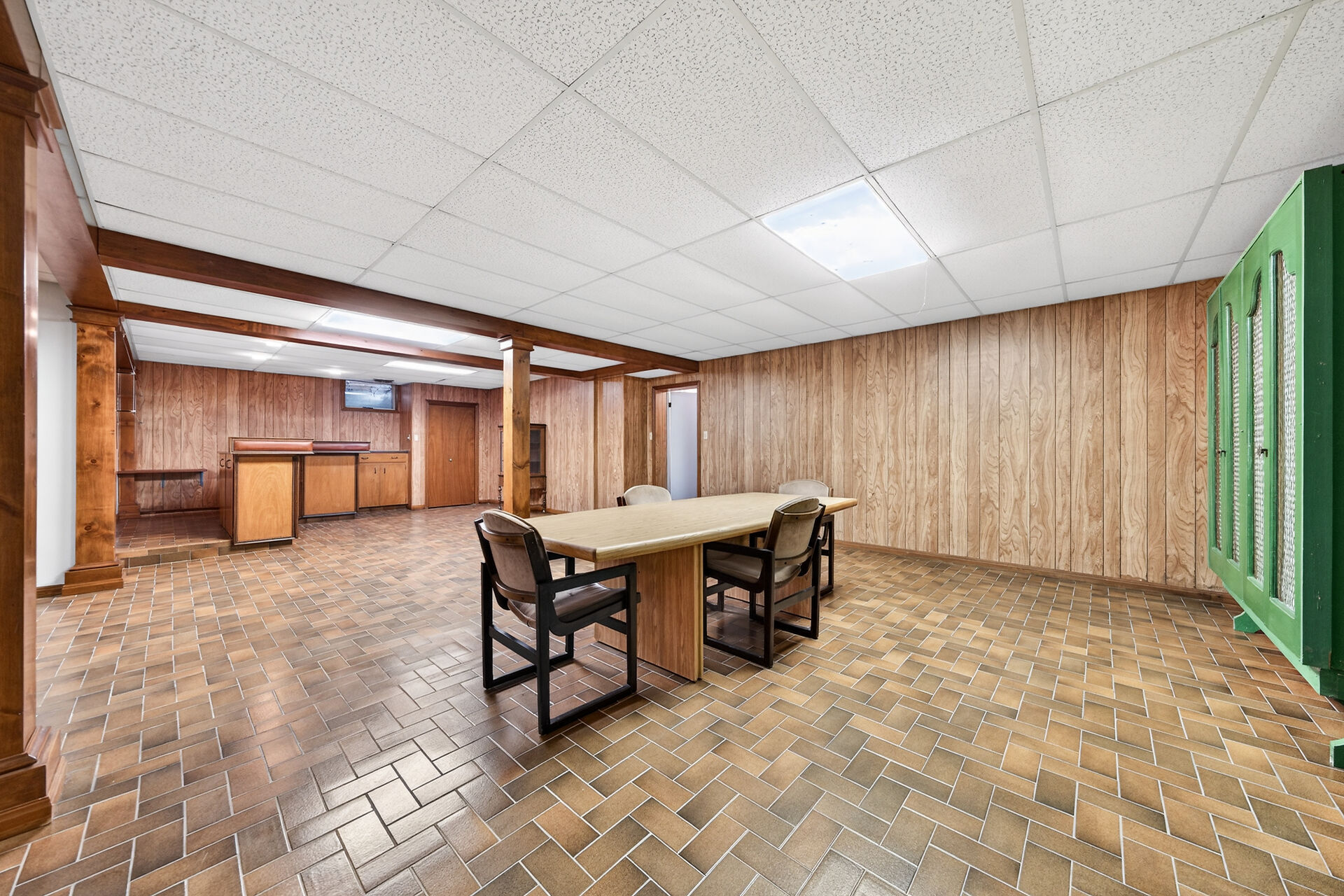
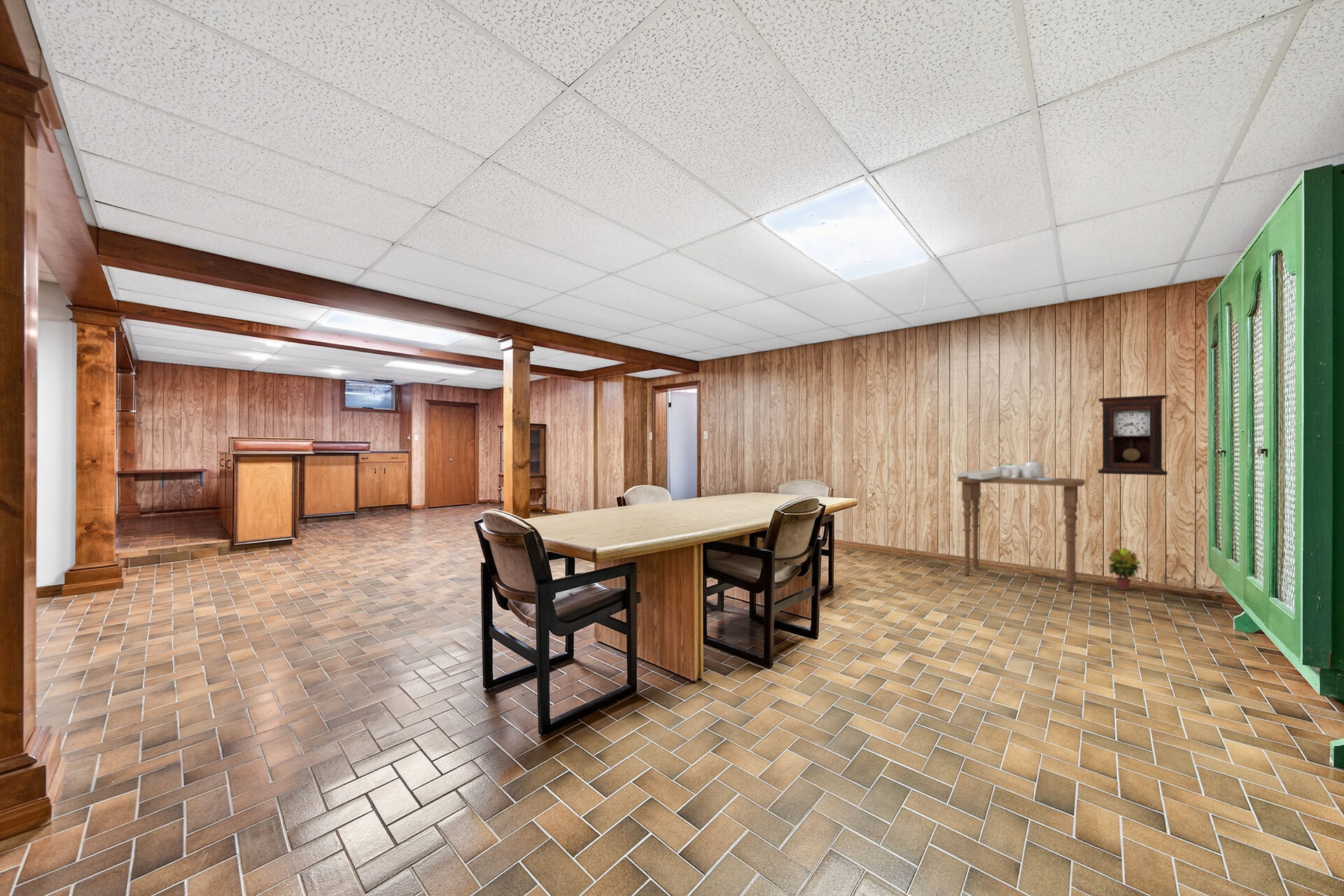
+ potted plant (1124, 568)
+ side table (1016, 484)
+ pendulum clock (1131, 435)
